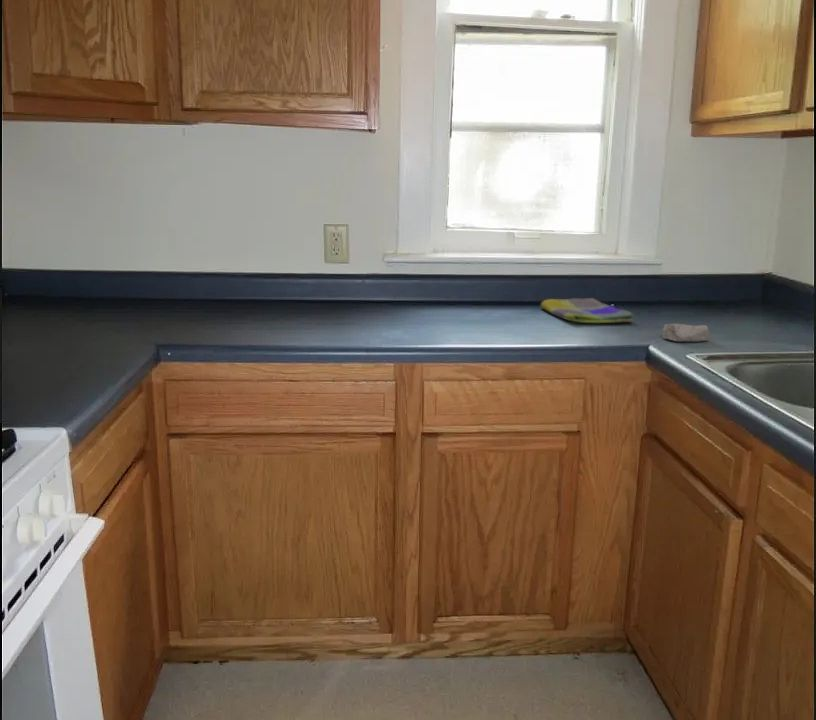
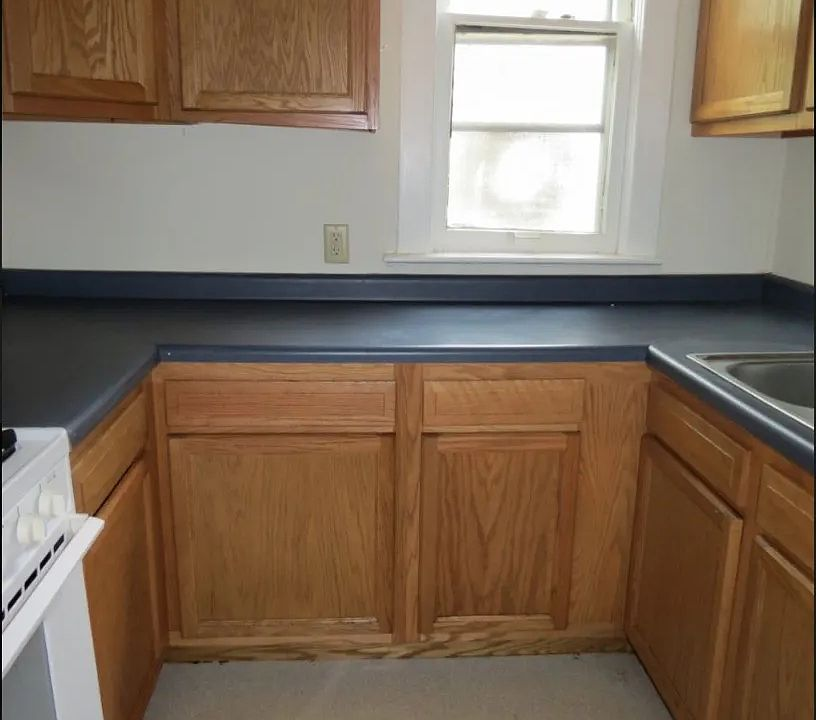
- dish towel (584, 310)
- soap bar (687, 330)
